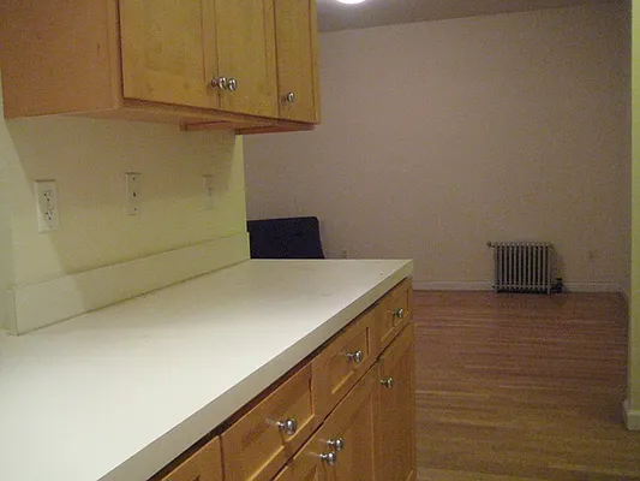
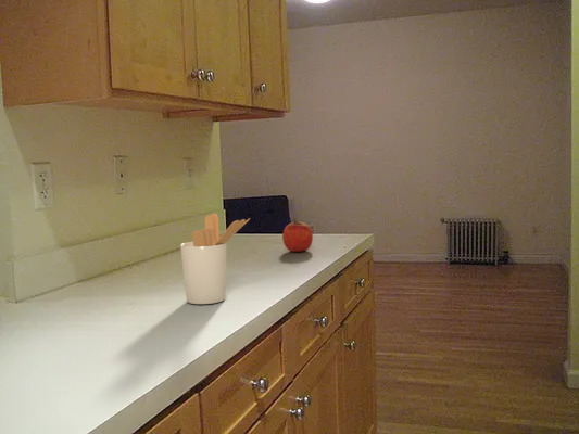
+ utensil holder (215, 257)
+ apple (298, 234)
